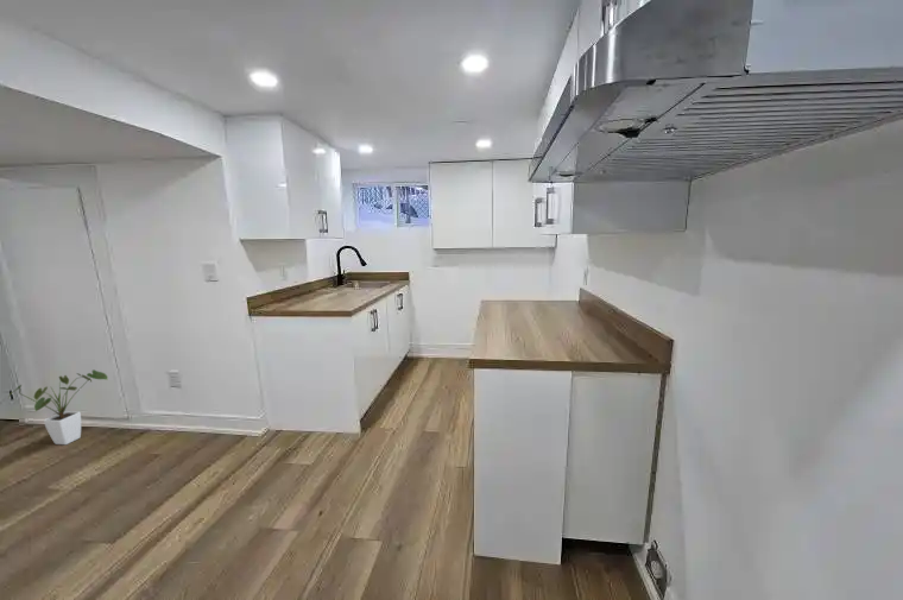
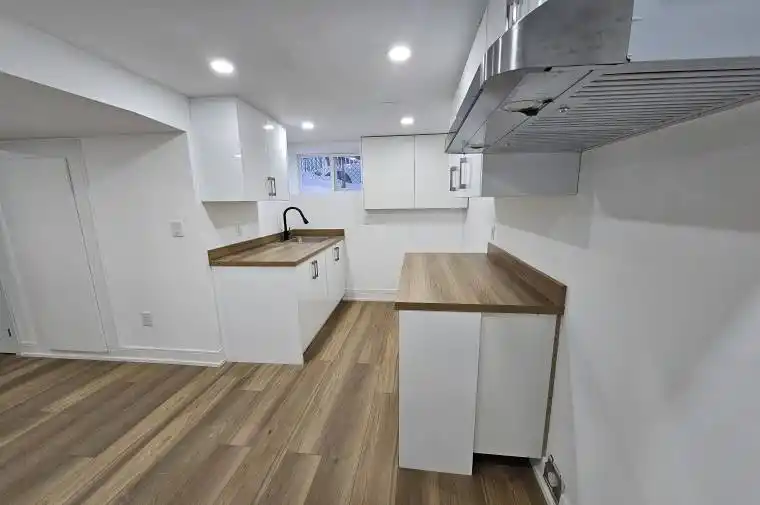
- house plant (64, 409)
